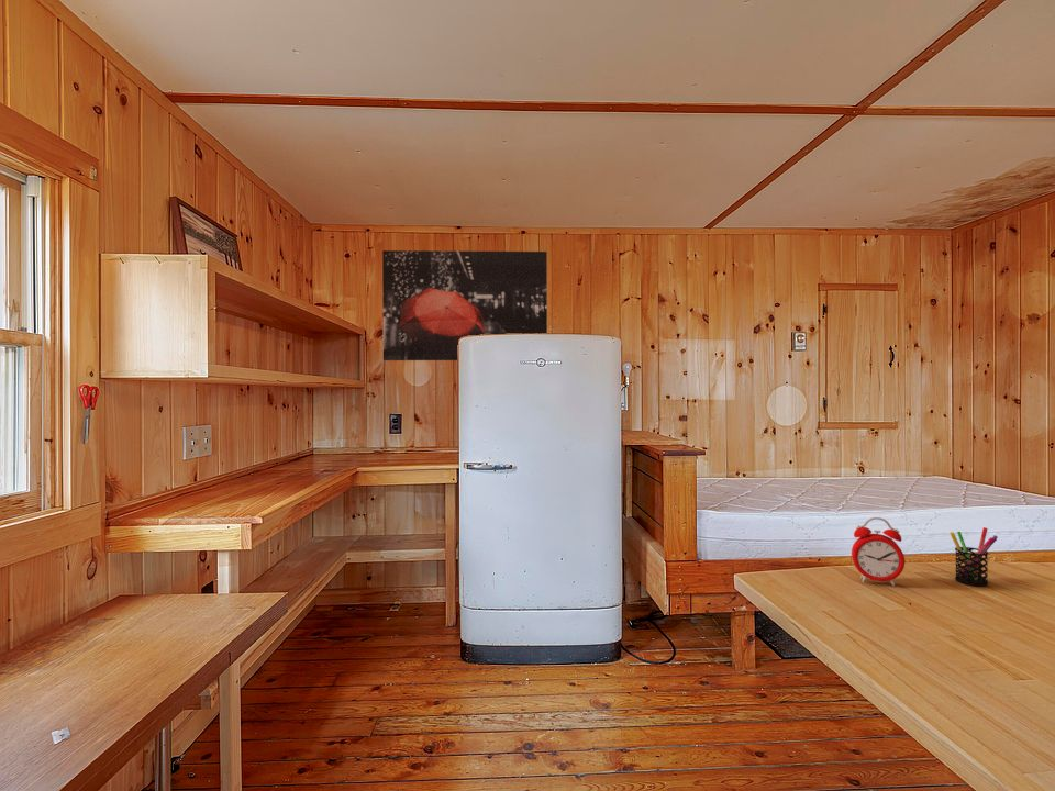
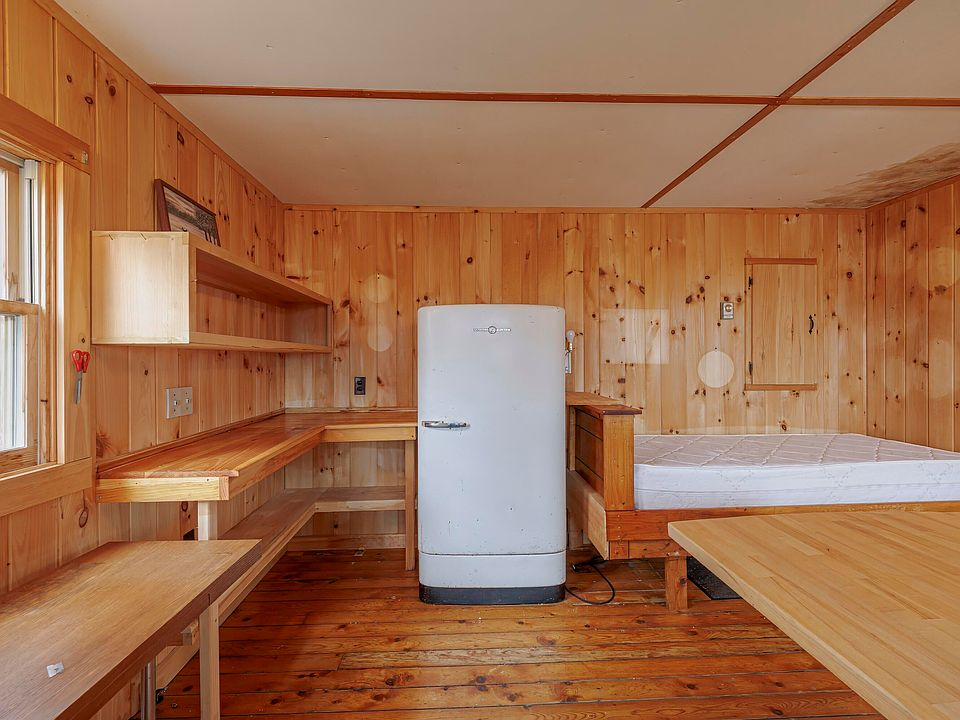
- pen holder (970, 554)
- wall art (465, 305)
- alarm clock (877, 549)
